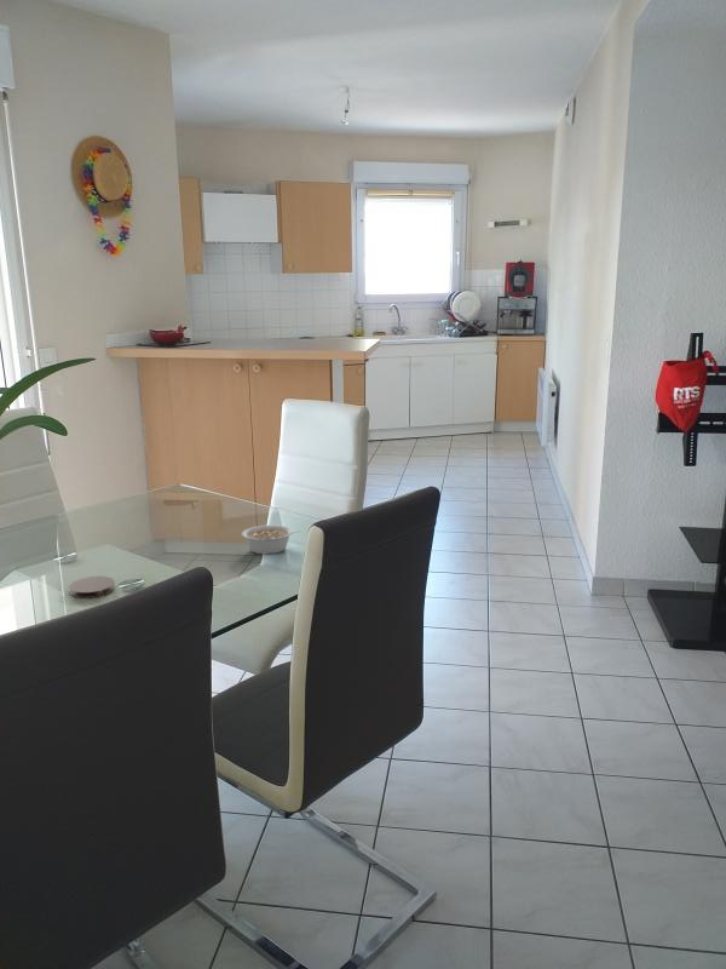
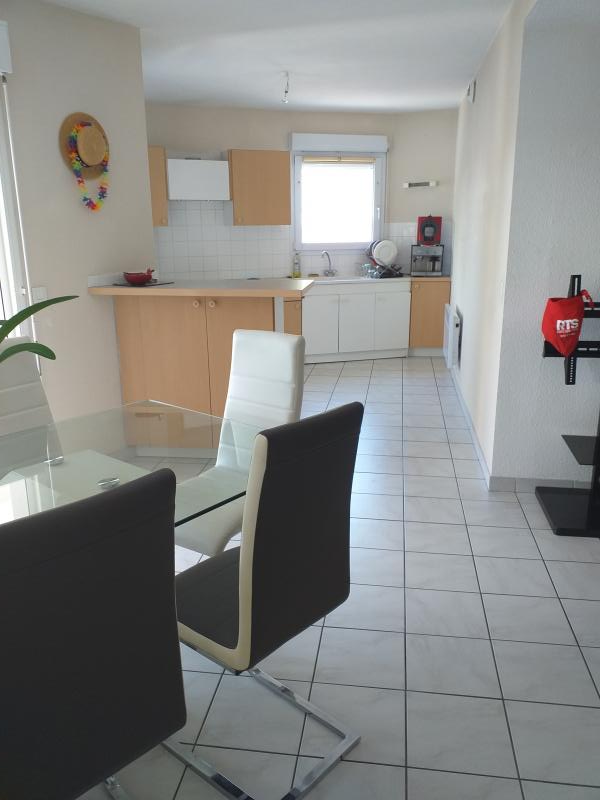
- coaster (92, 586)
- legume (270, 538)
